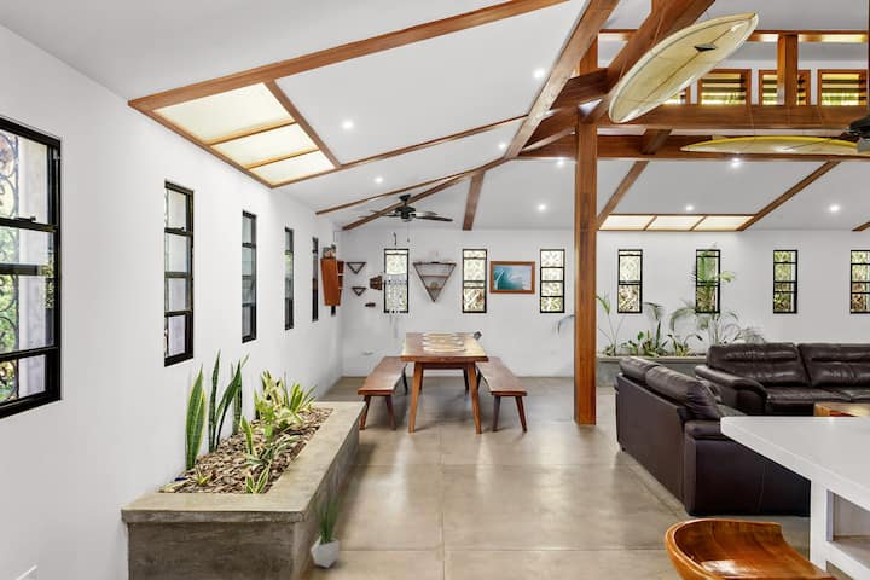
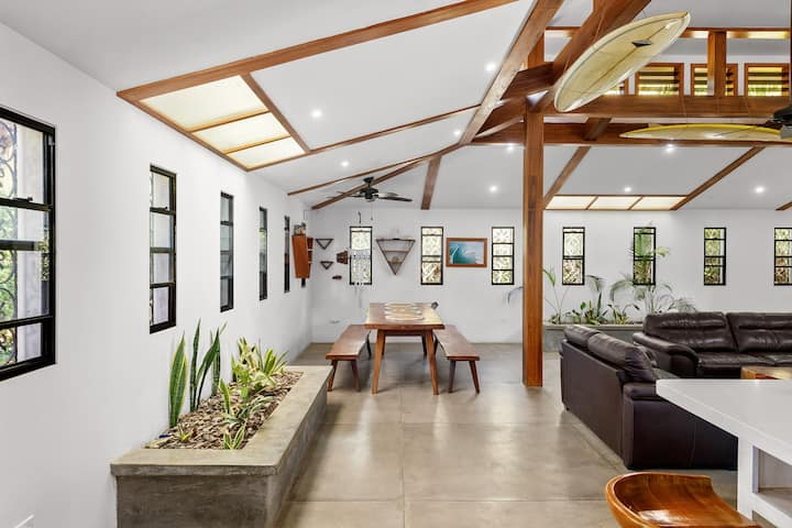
- potted plant (326, 526)
